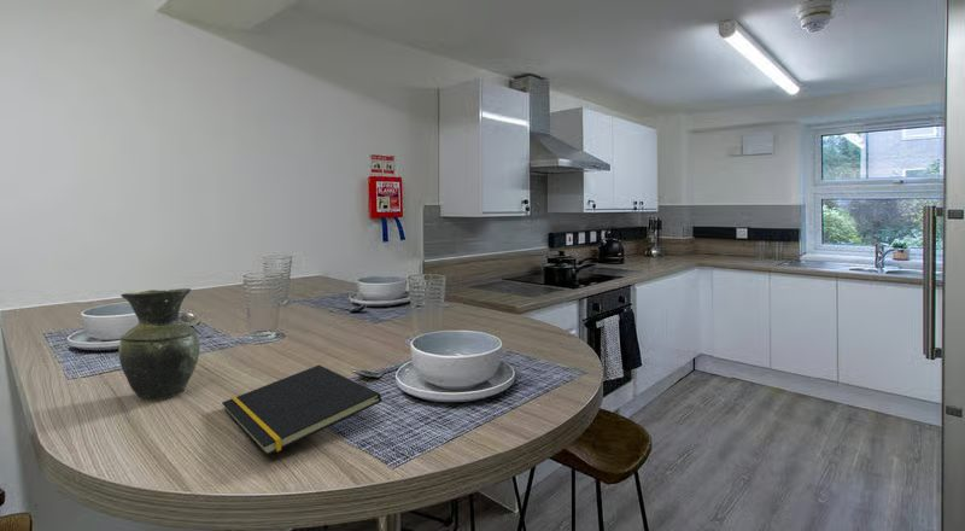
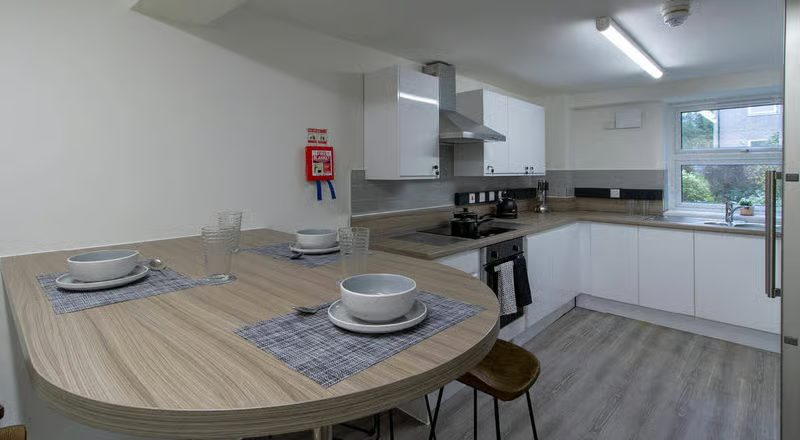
- notepad (297, 402)
- vase (159, 342)
